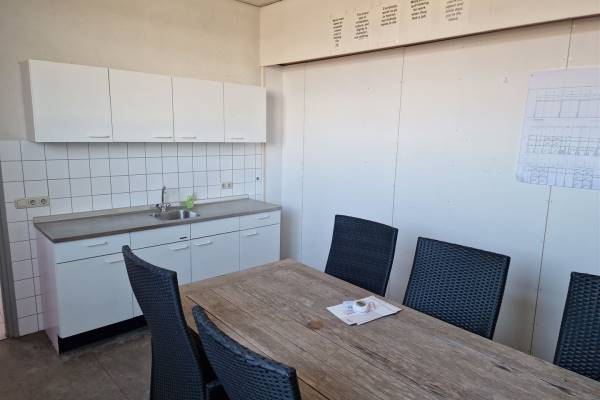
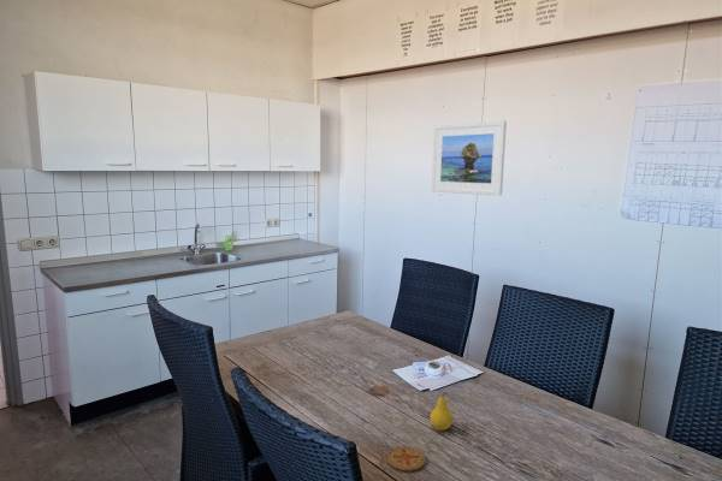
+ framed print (466, 159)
+ coaster (406, 458)
+ fruit (442, 409)
